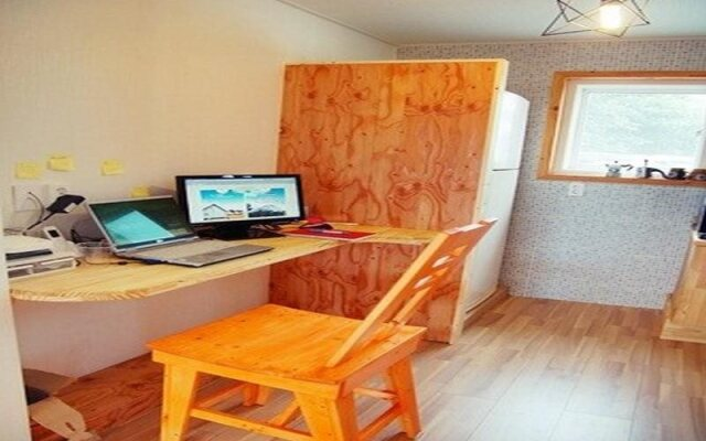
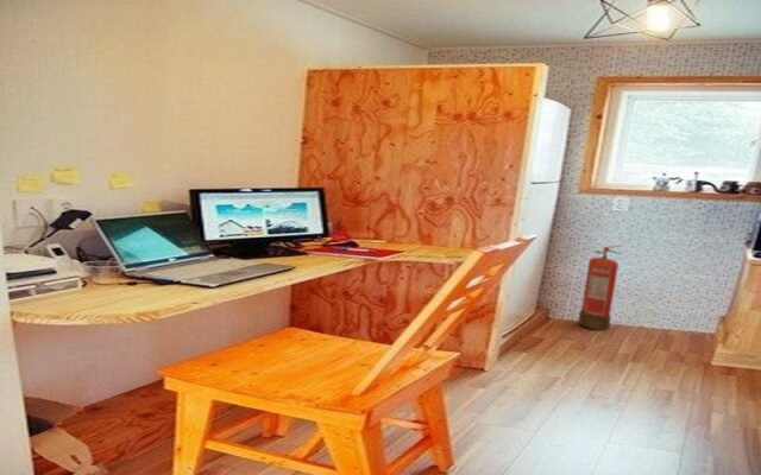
+ fire extinguisher (599, 285)
